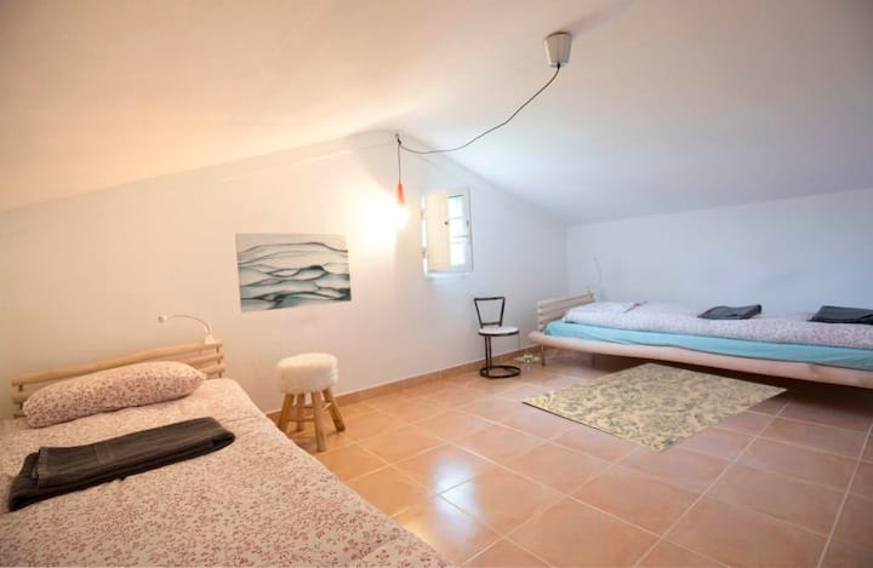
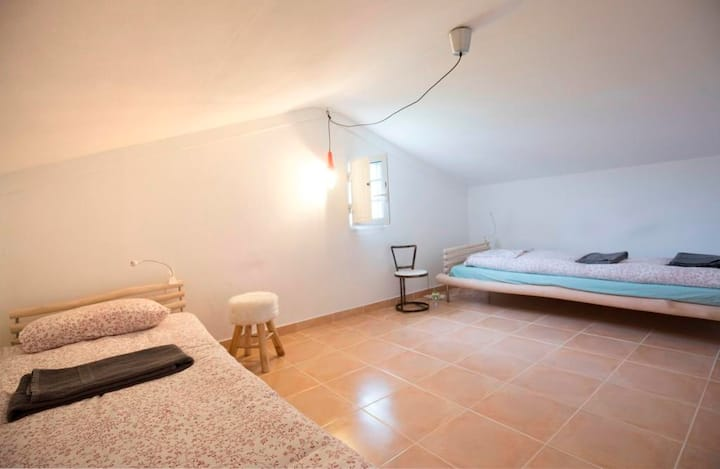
- rug (652, 395)
- wall art (297, 269)
